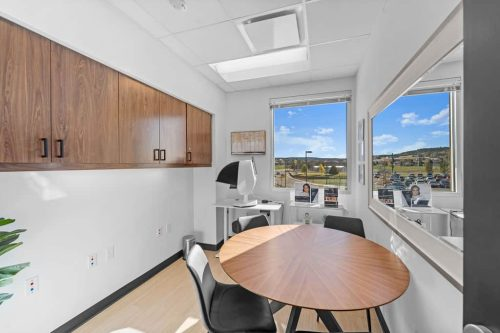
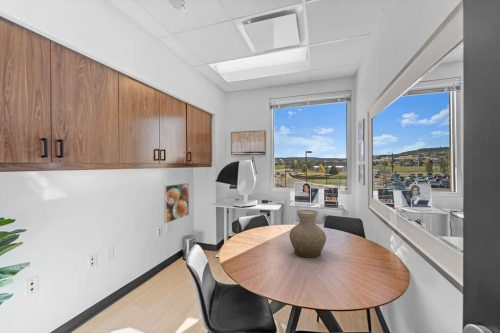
+ vase (307, 232)
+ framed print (177, 201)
